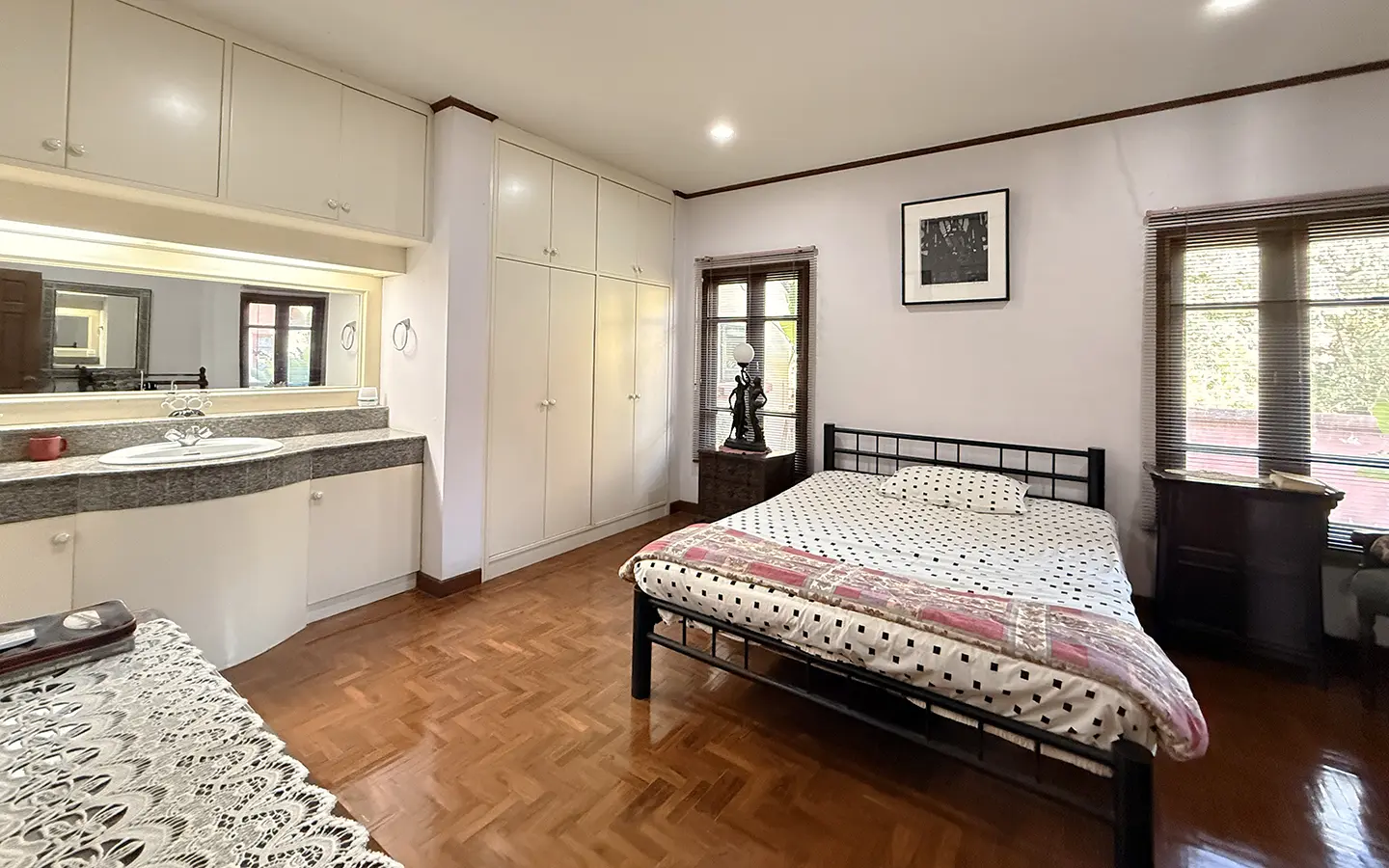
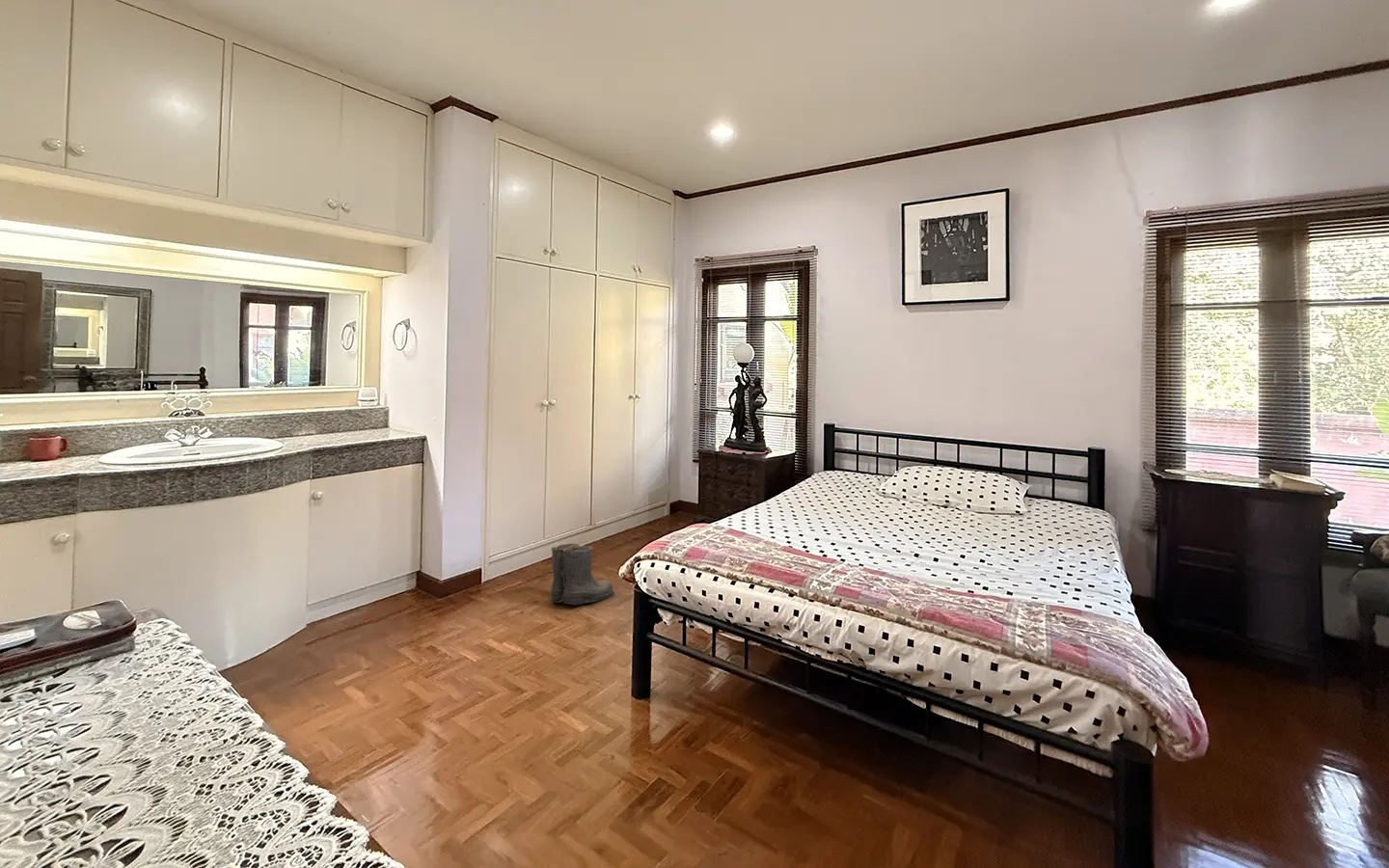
+ boots (583, 571)
